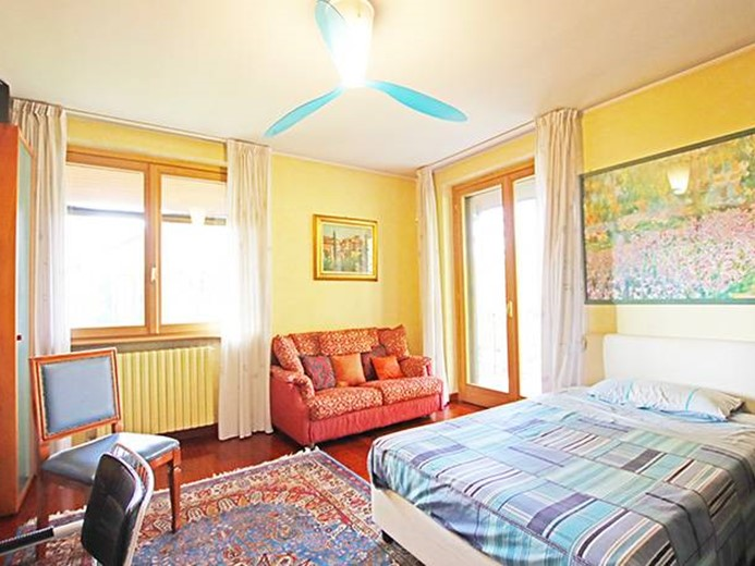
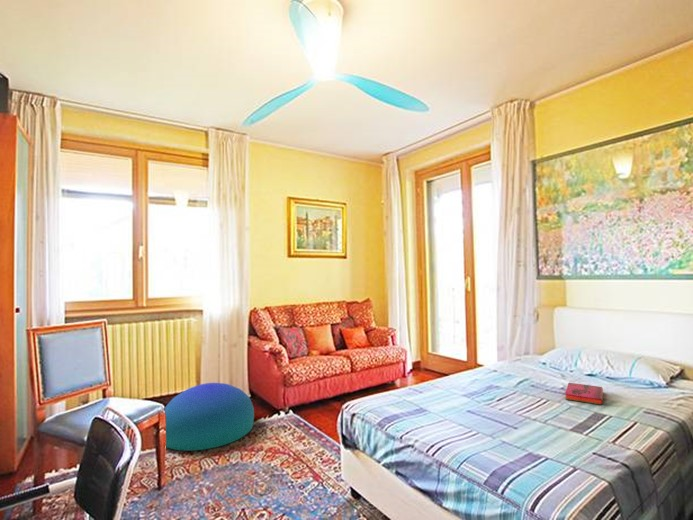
+ hardback book (584, 392)
+ pouf (208, 407)
